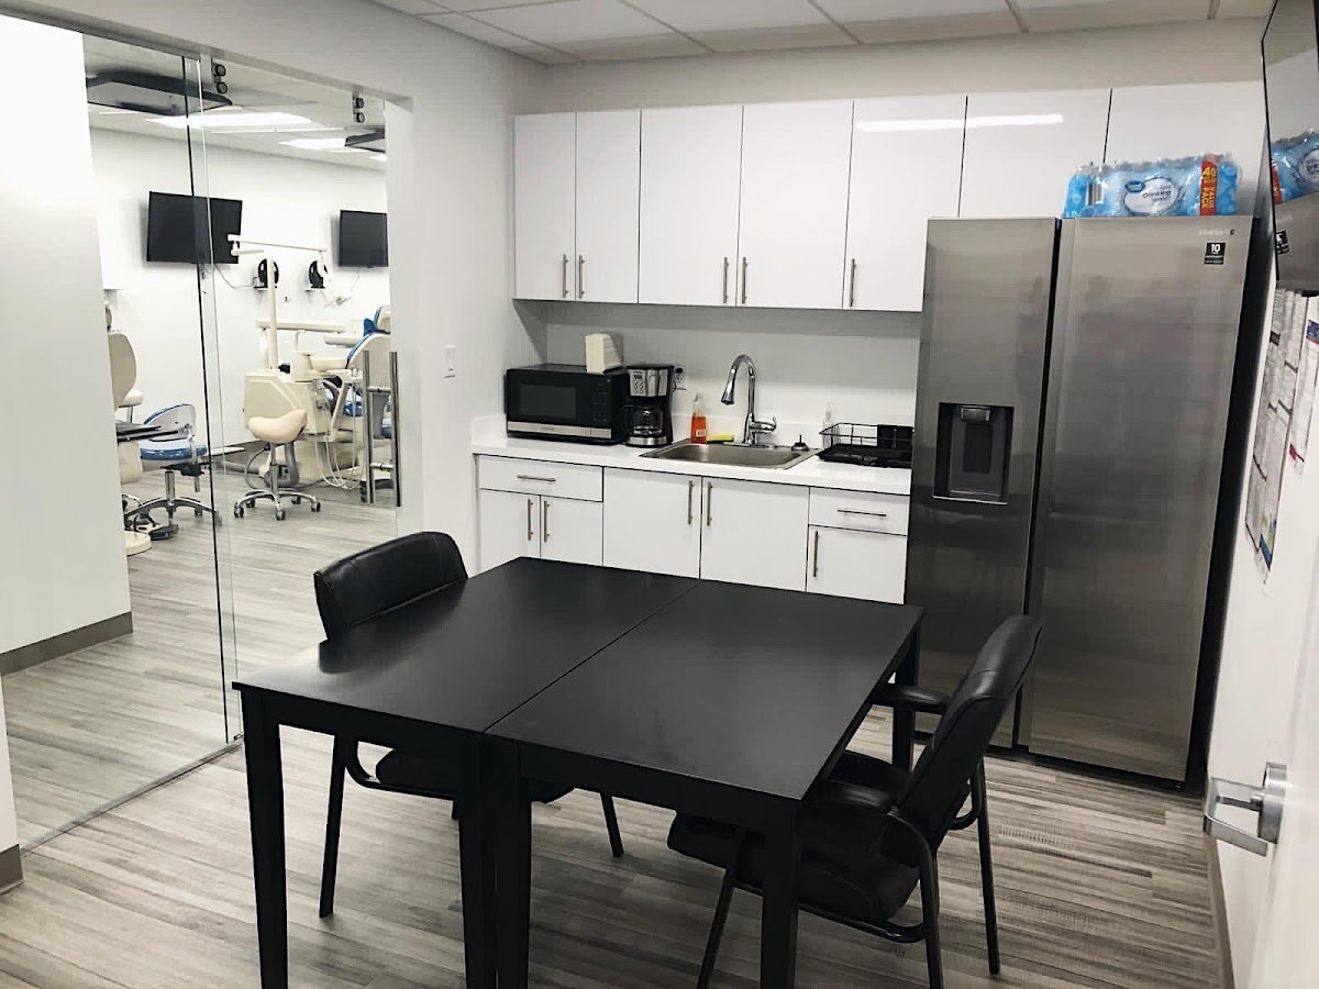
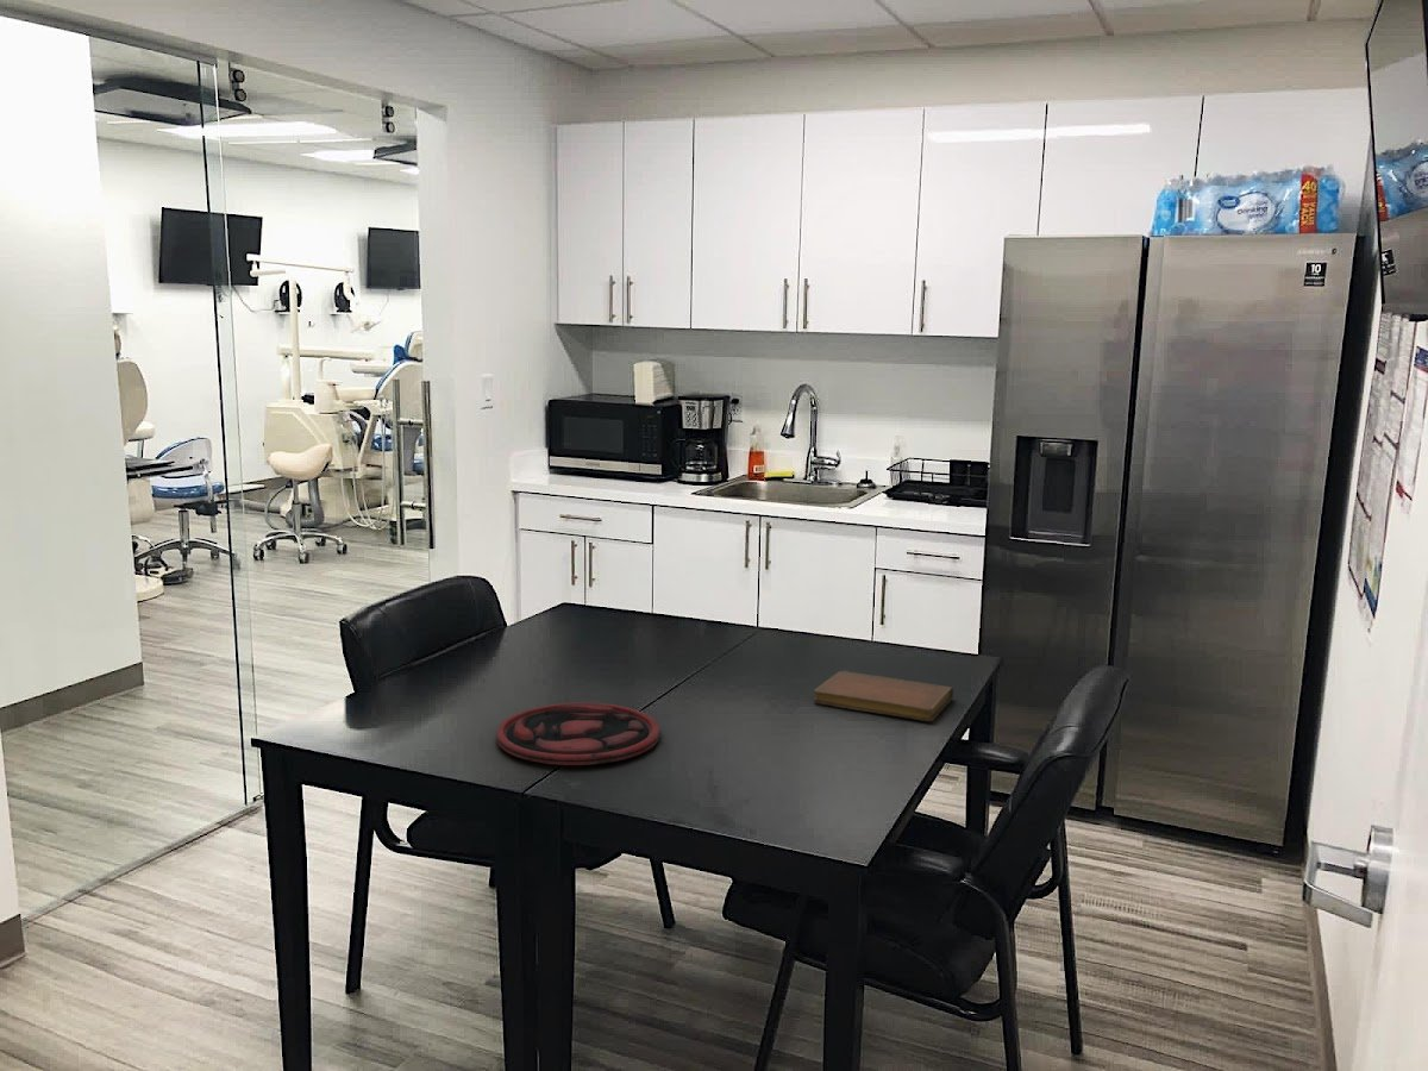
+ plate (578, 731)
+ notebook (883, 694)
